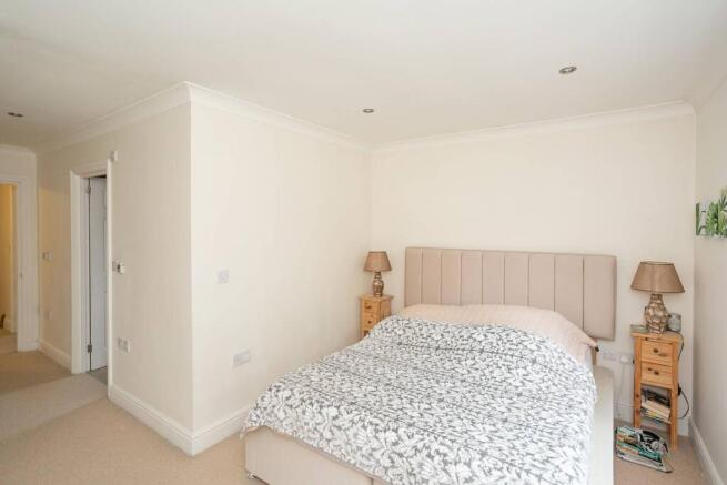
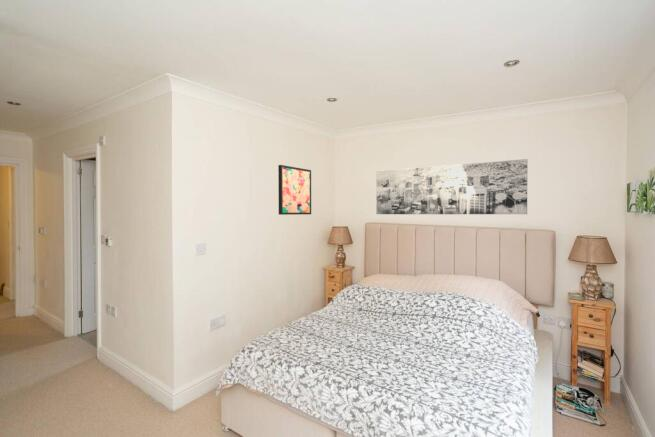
+ wall art (295, 191)
+ wall art (442, 190)
